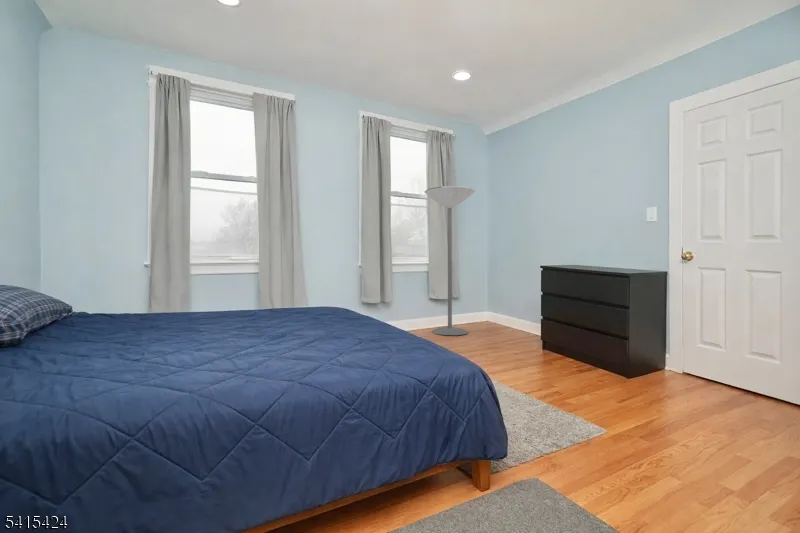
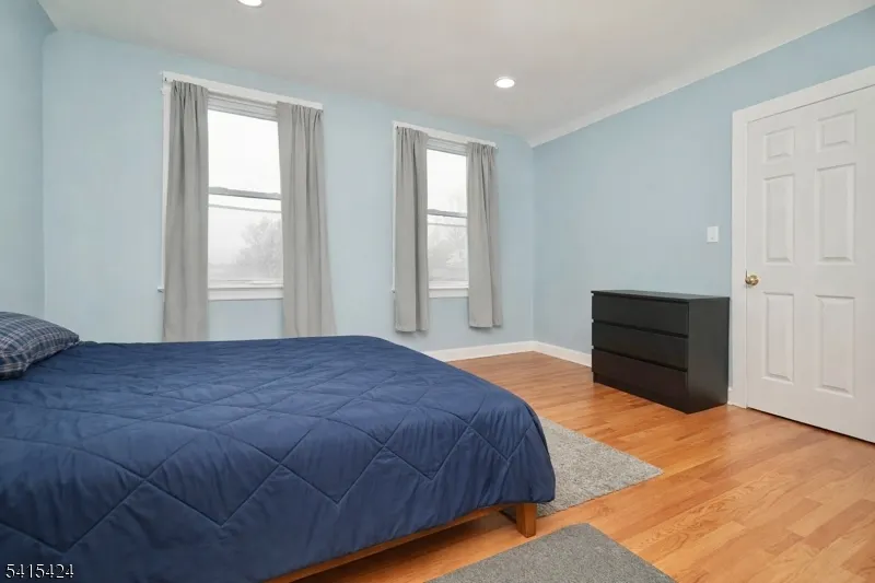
- floor lamp (449, 261)
